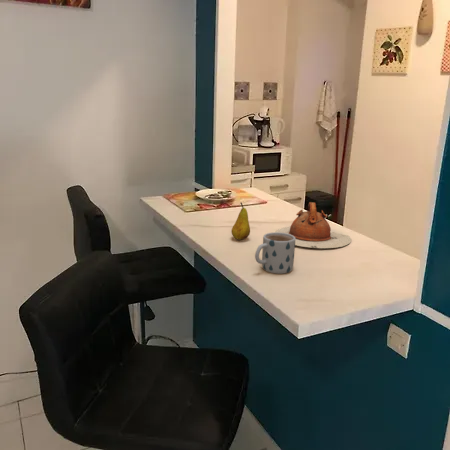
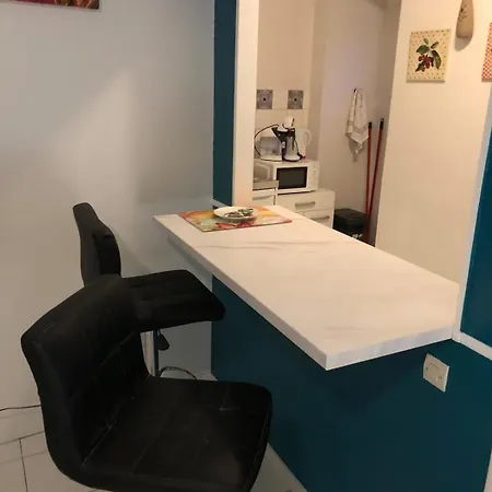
- fruit (241, 220)
- teapot (313, 219)
- mug (273, 253)
